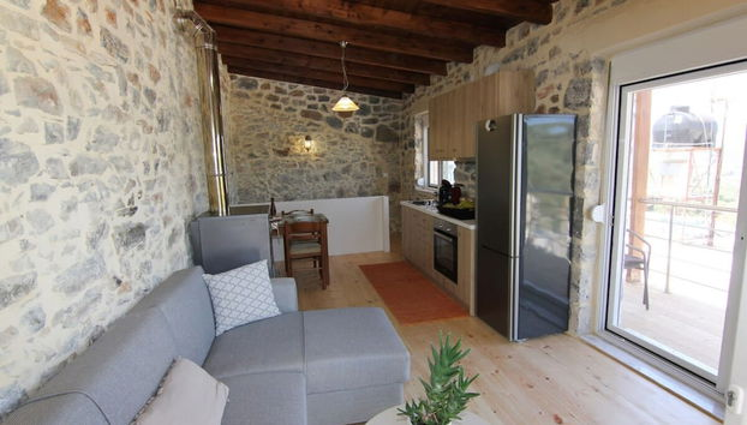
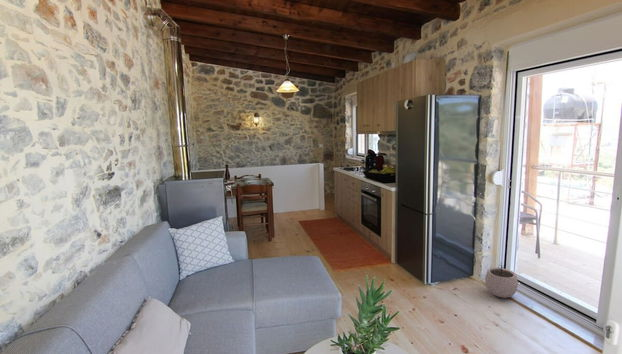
+ plant pot (501, 278)
